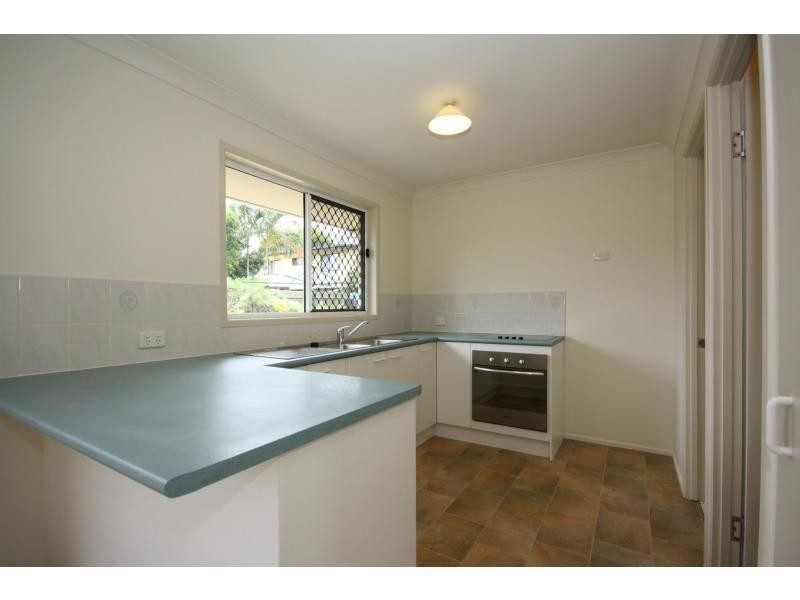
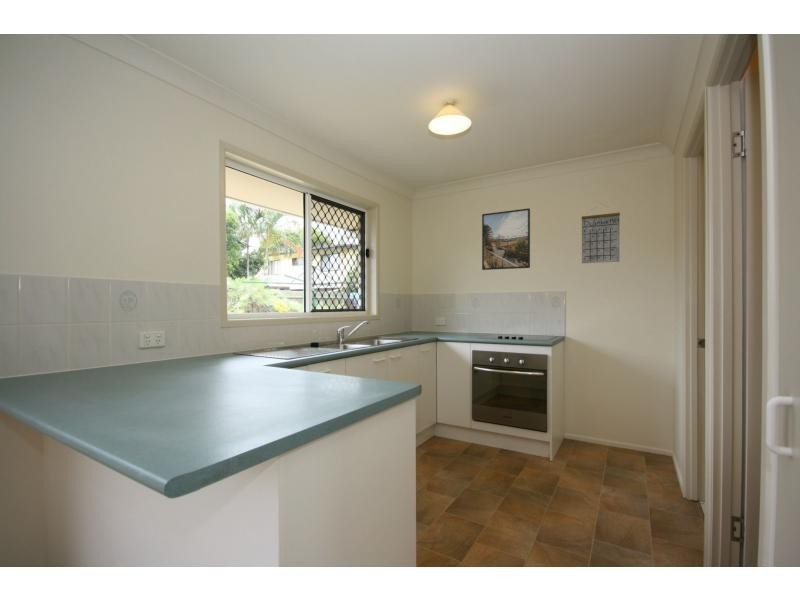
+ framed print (505, 240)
+ calendar (600, 232)
